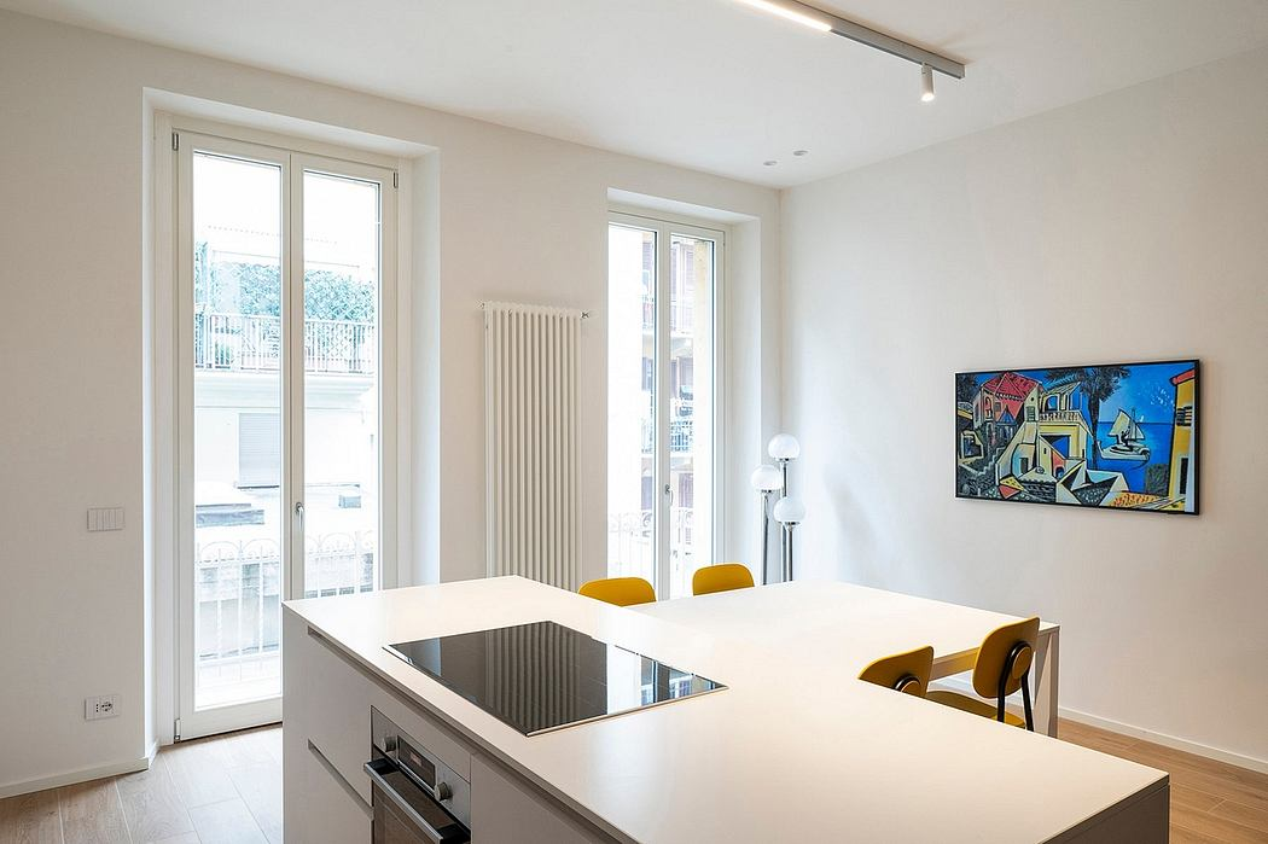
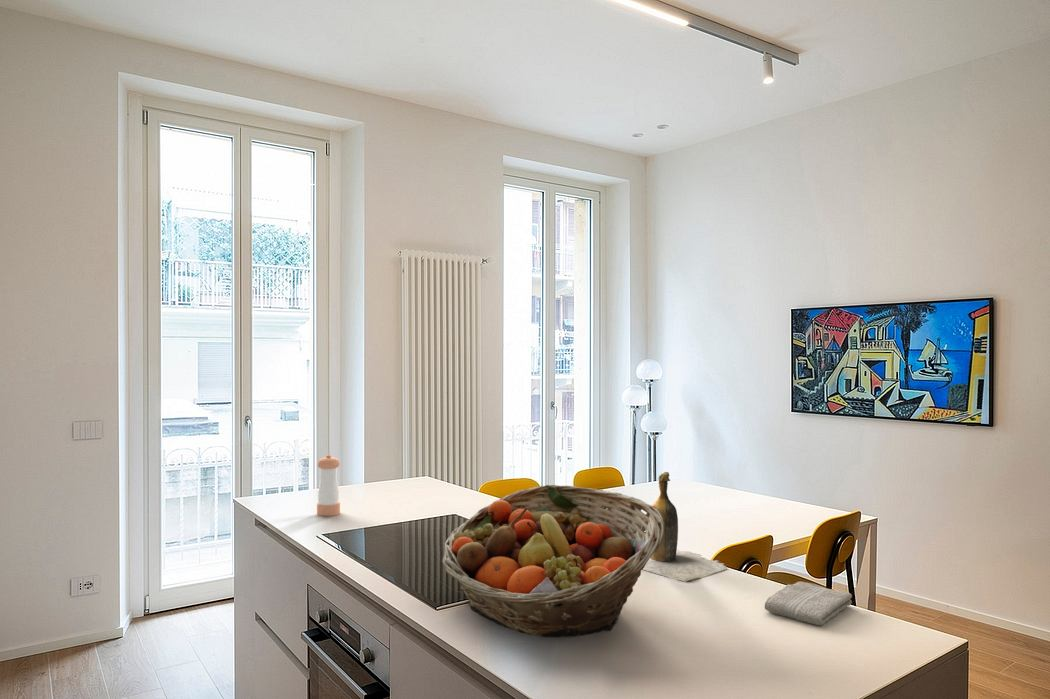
+ washcloth (809, 601)
+ pepper shaker (328, 484)
+ fruit basket (549, 553)
+ wine bottle (662, 515)
